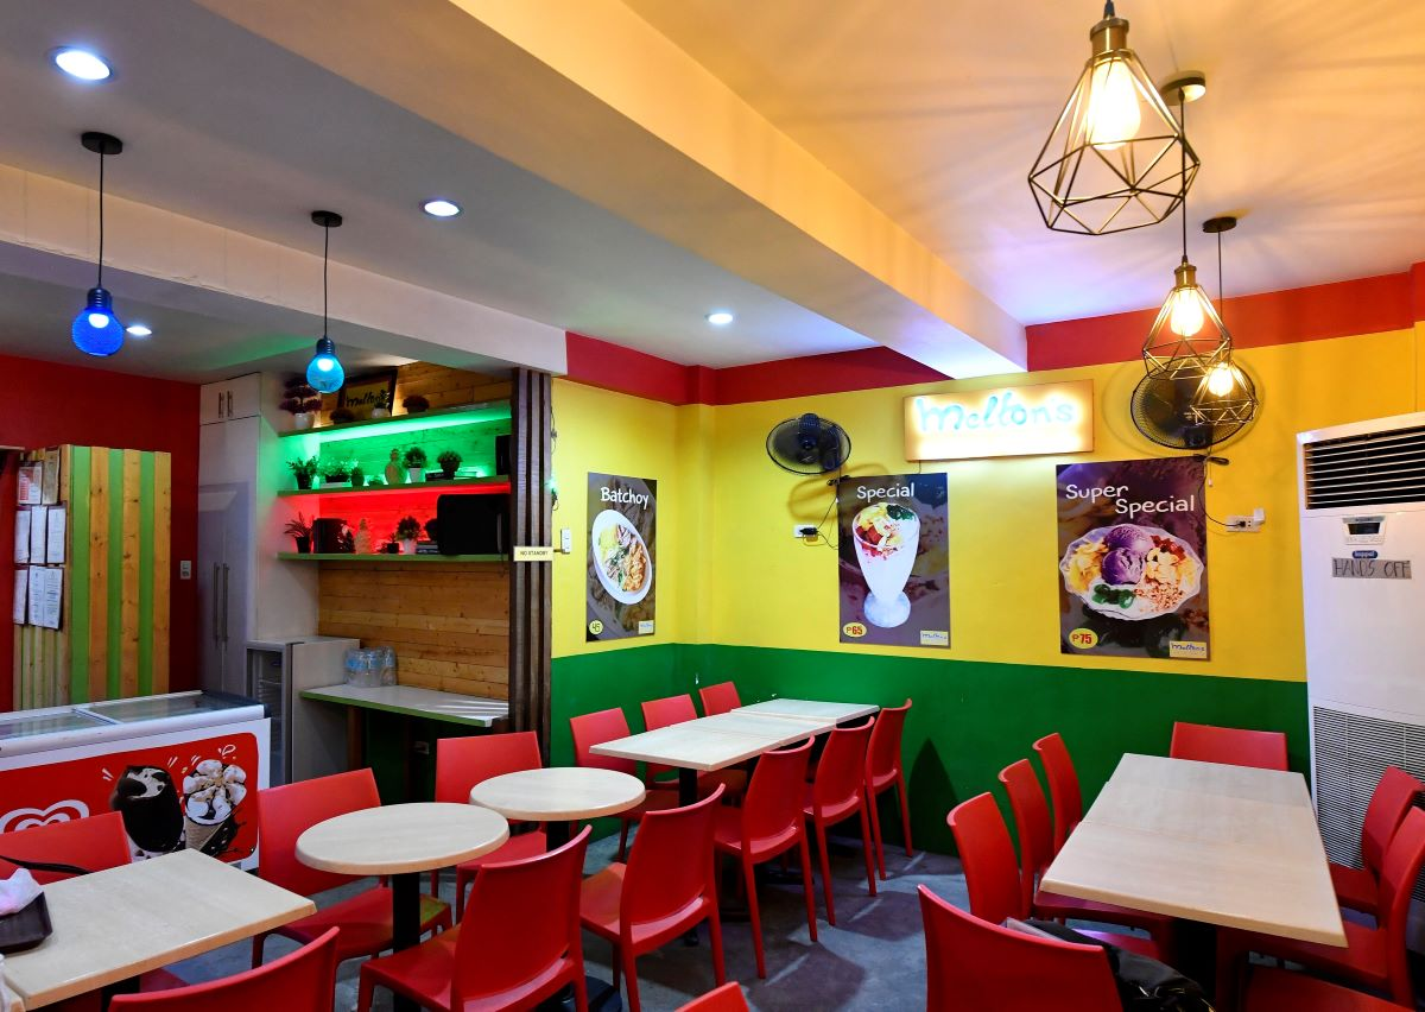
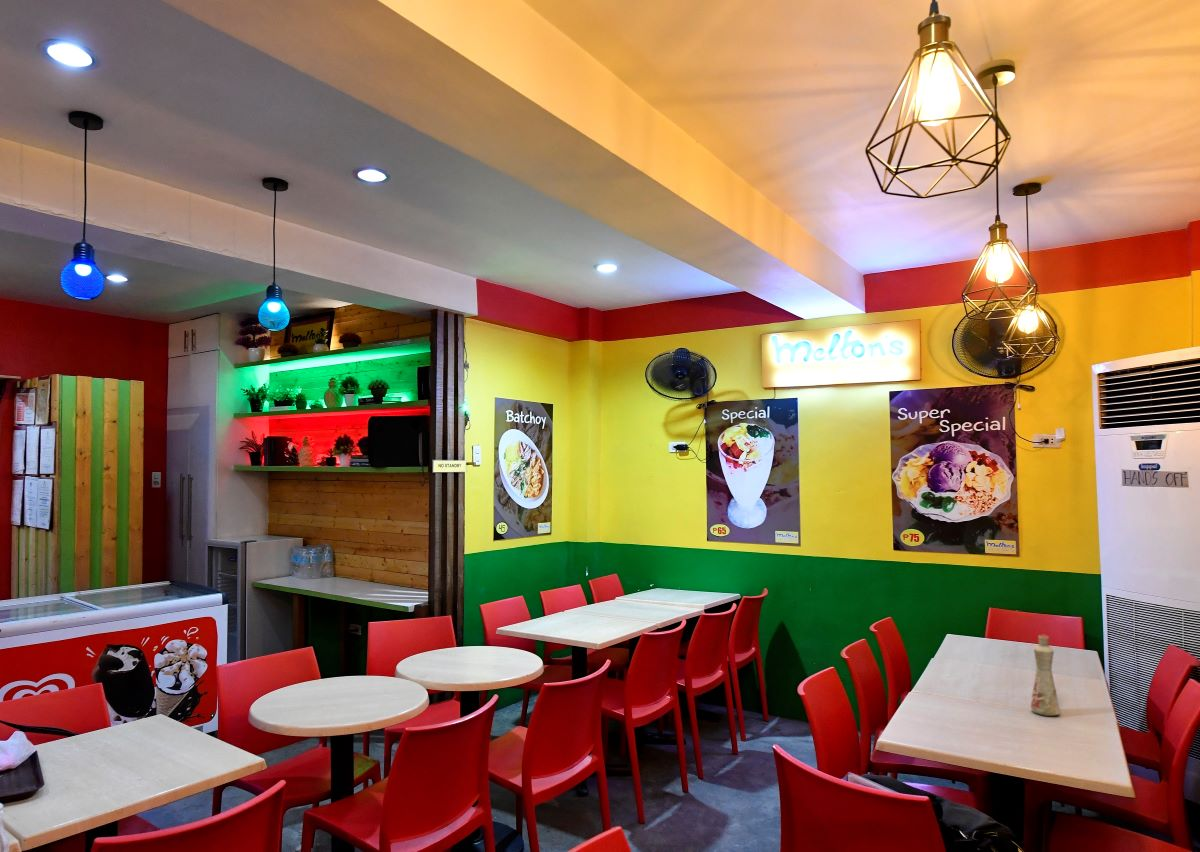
+ bottle (1043, 673)
